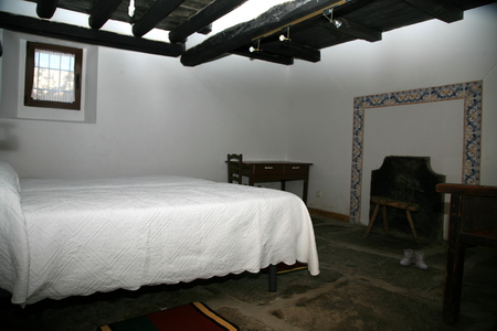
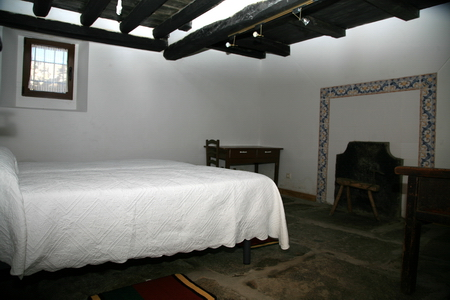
- boots (412, 258)
